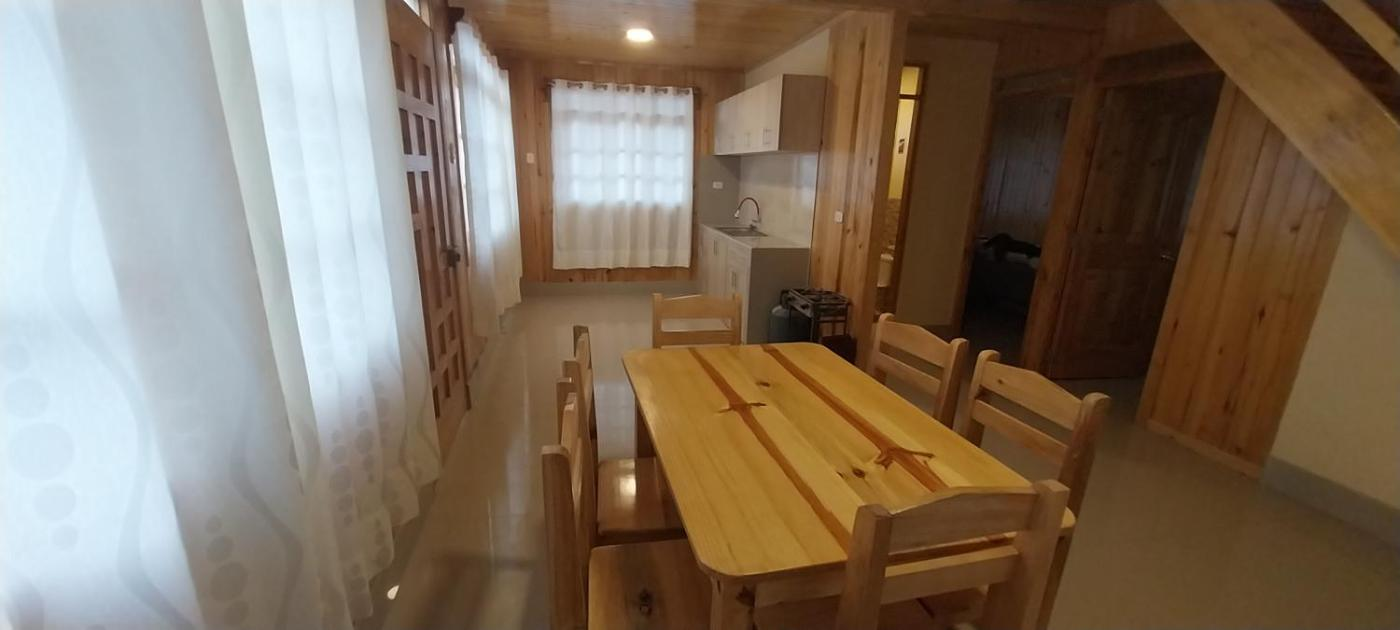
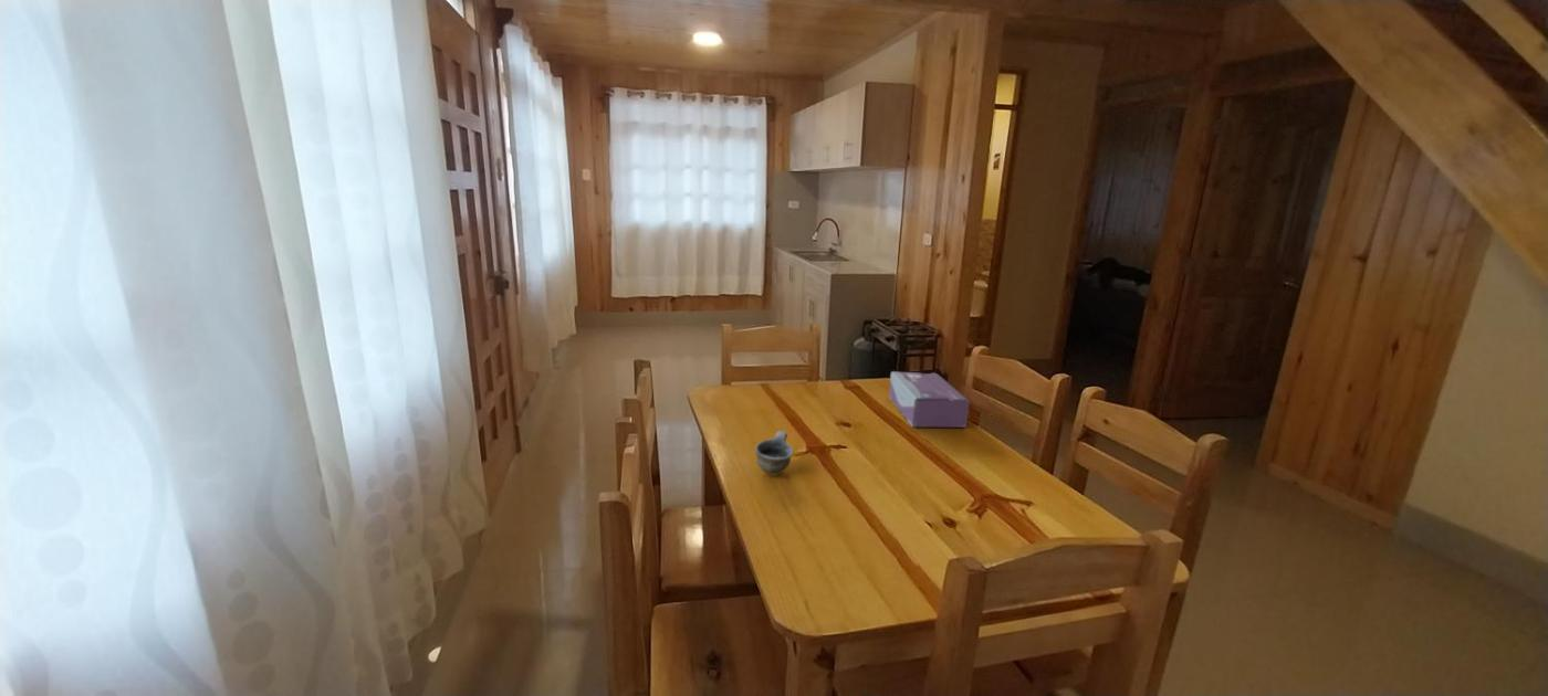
+ cup (776, 454)
+ tissue box (925, 397)
